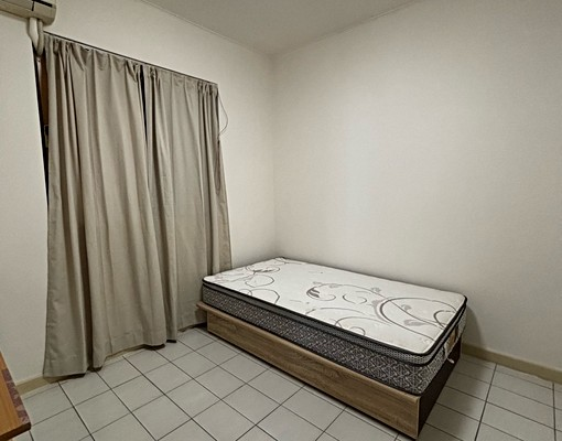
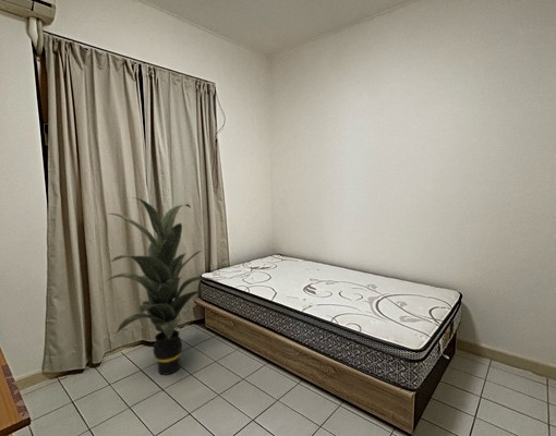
+ indoor plant (156, 286)
